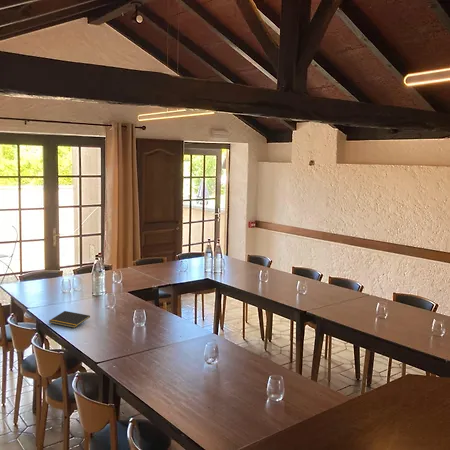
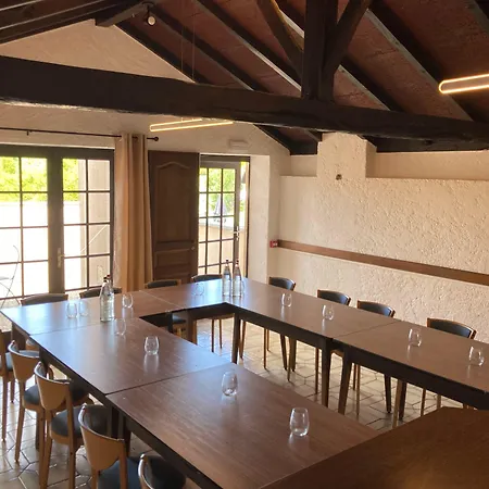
- notepad (69, 319)
